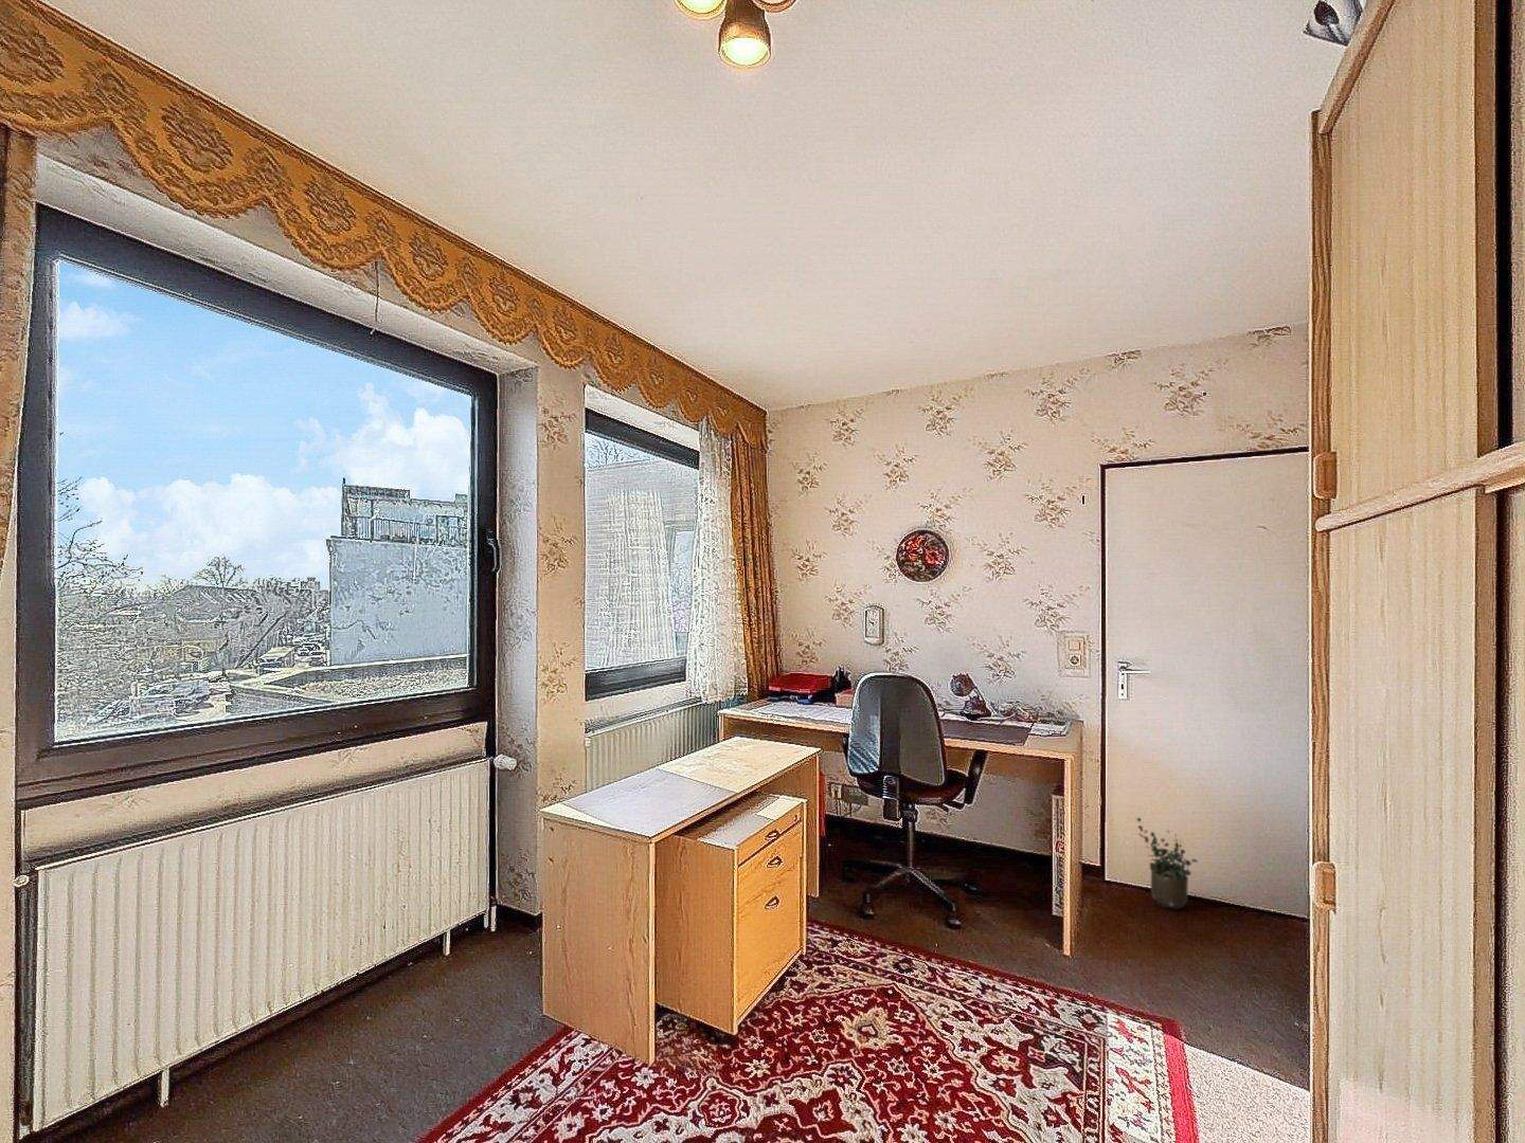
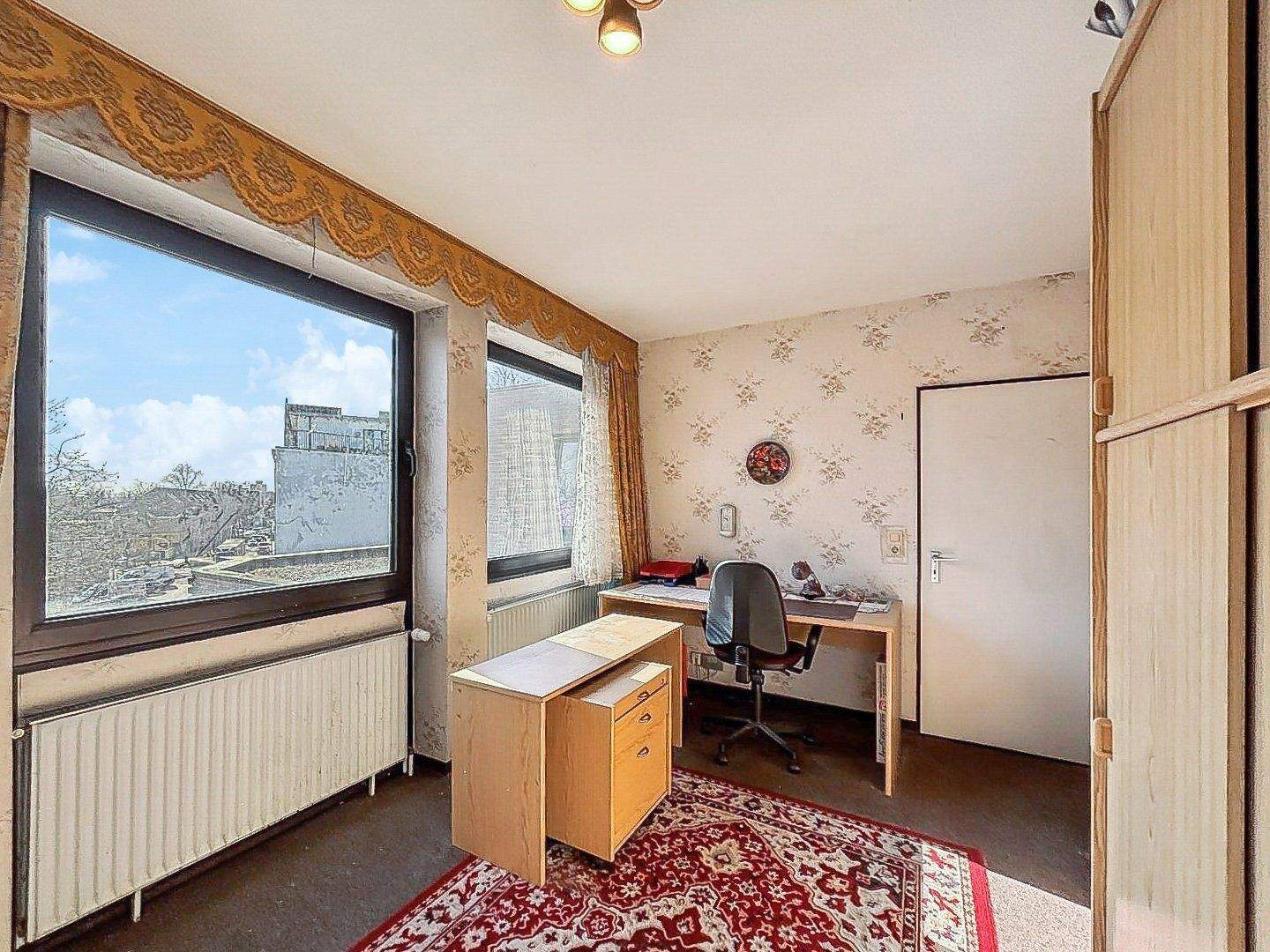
- potted plant (1166, 863)
